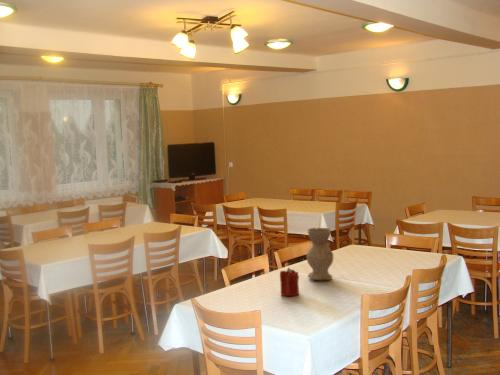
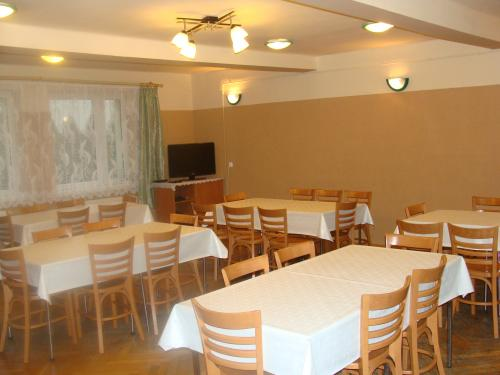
- candle (289, 280)
- vase (321, 253)
